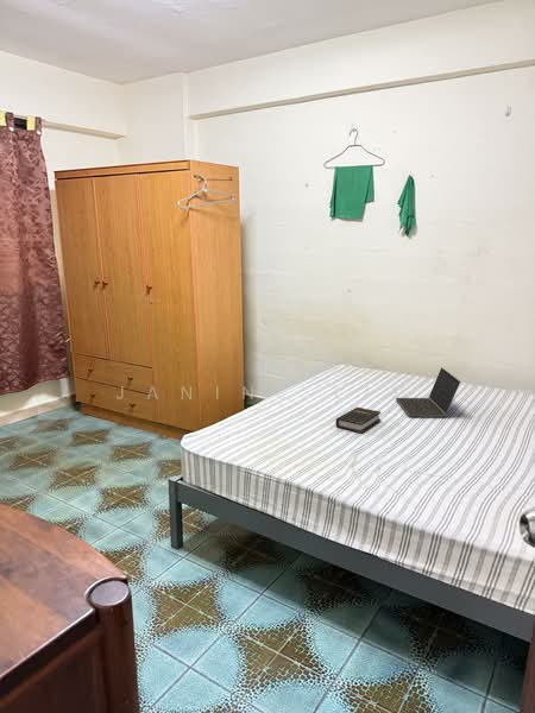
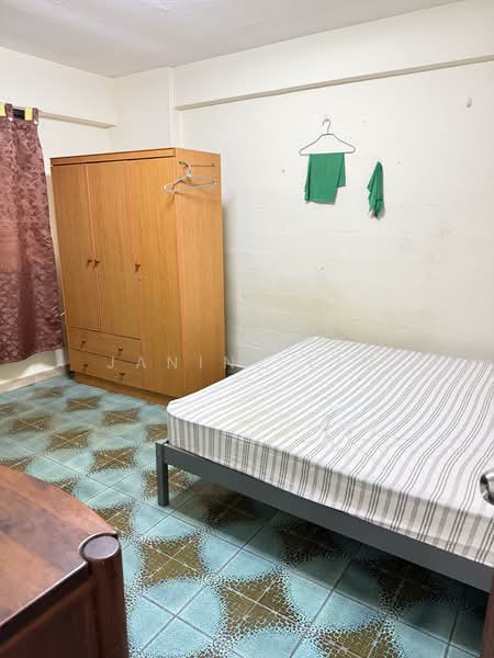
- hardback book (358, 418)
- laptop computer (430, 392)
